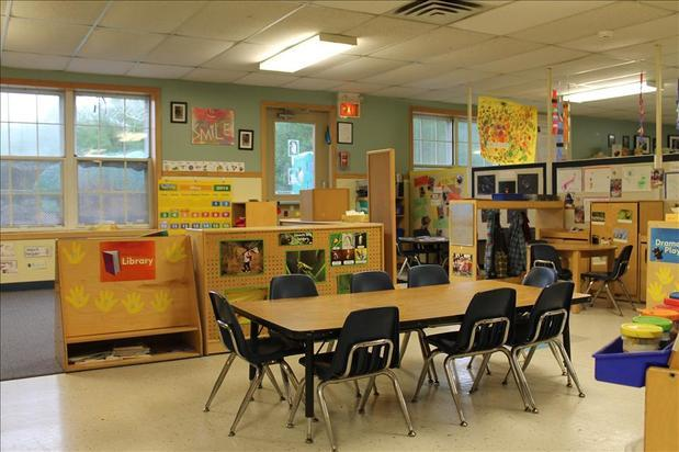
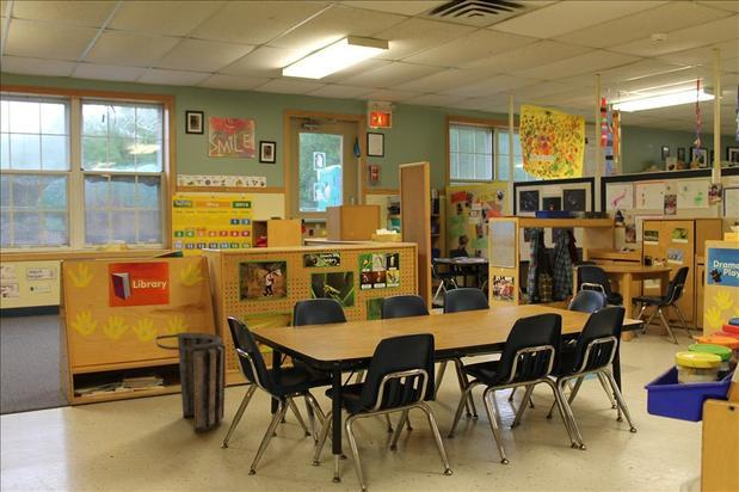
+ basket (192, 383)
